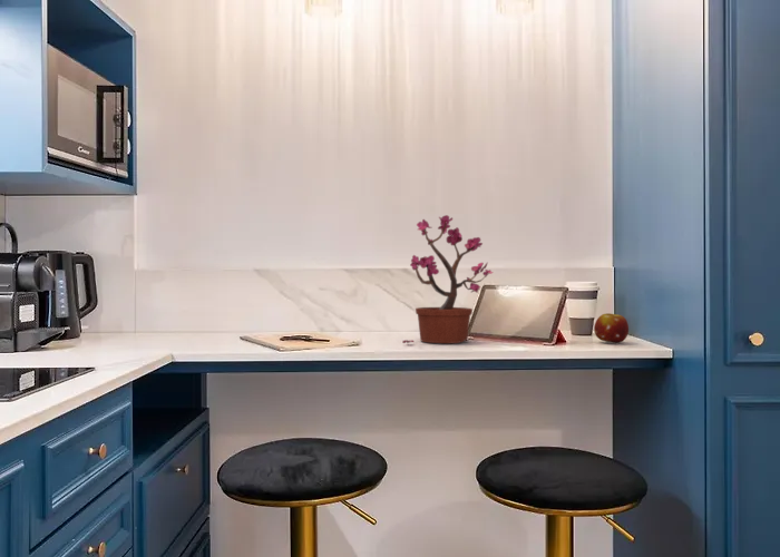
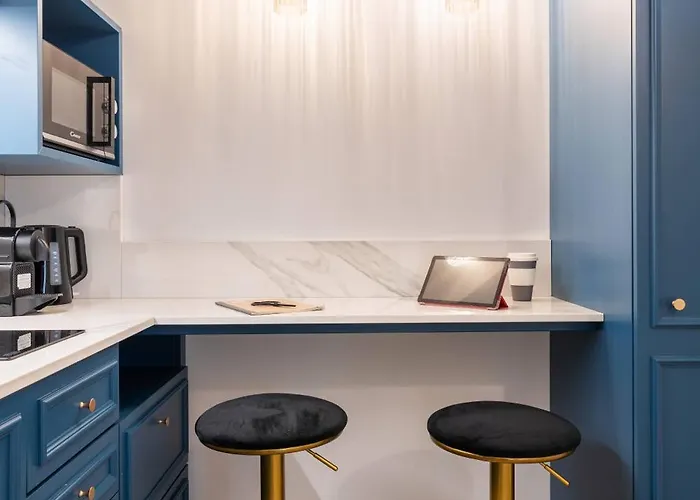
- potted plant (435, 282)
- fruit (611, 328)
